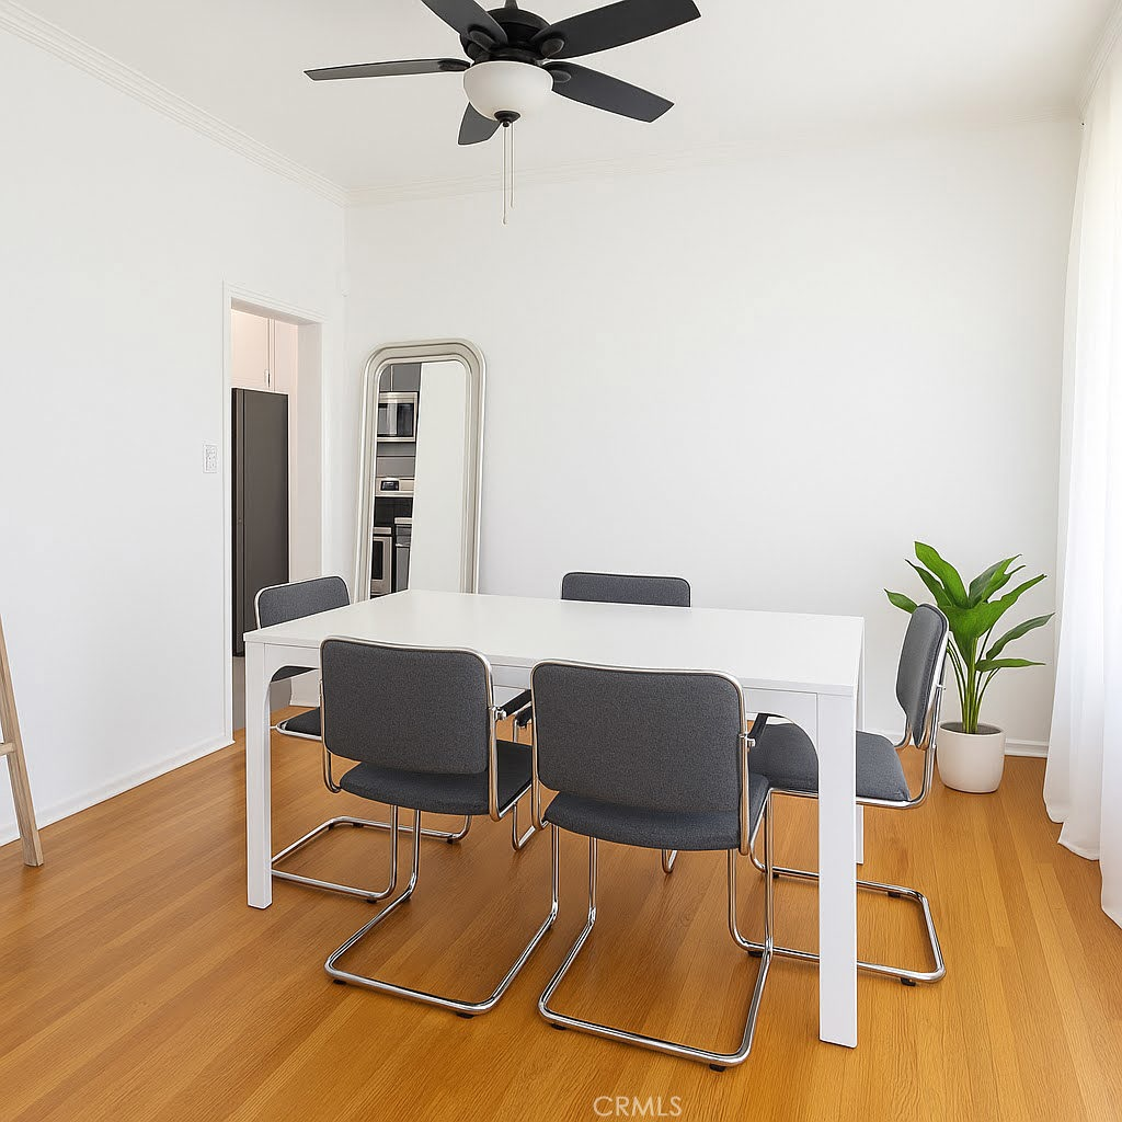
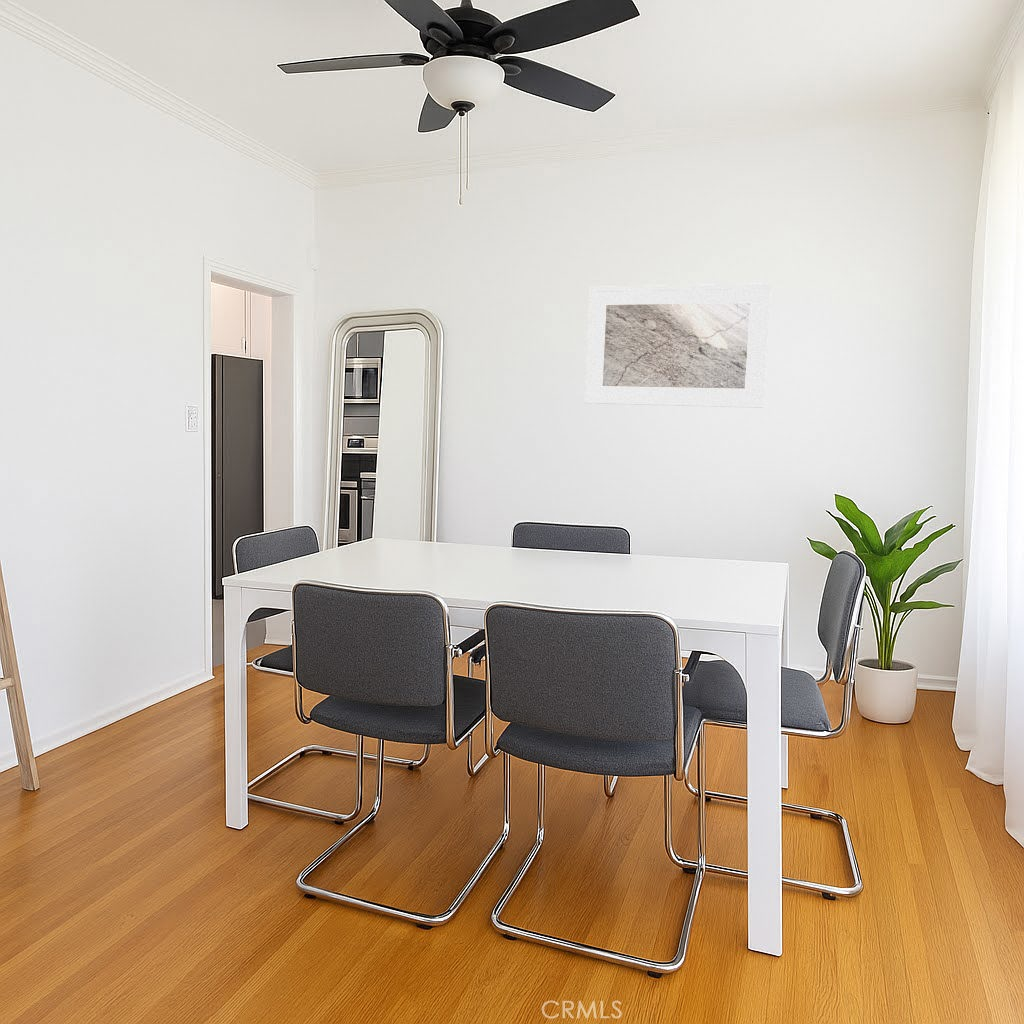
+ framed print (674, 345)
